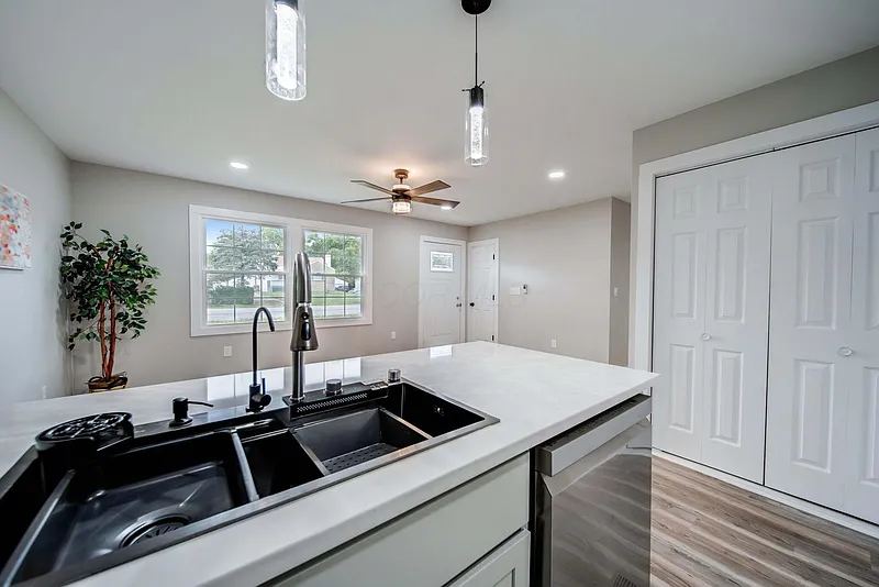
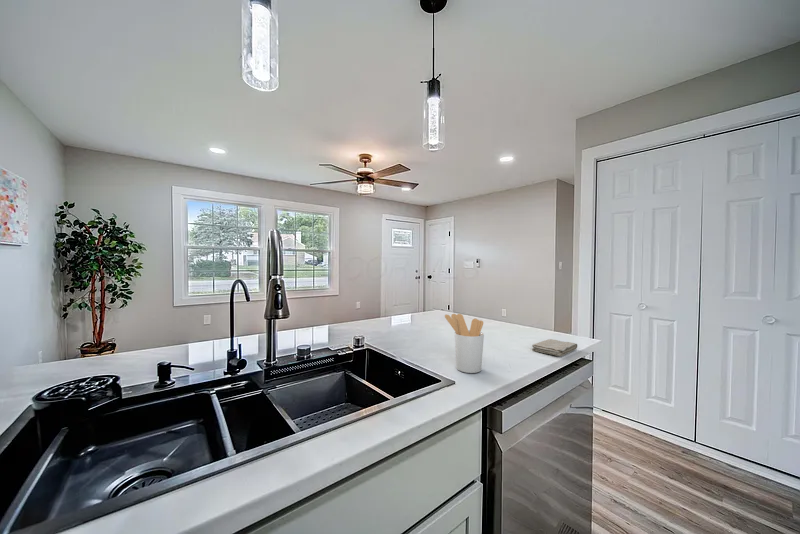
+ utensil holder (463, 340)
+ washcloth (554, 346)
